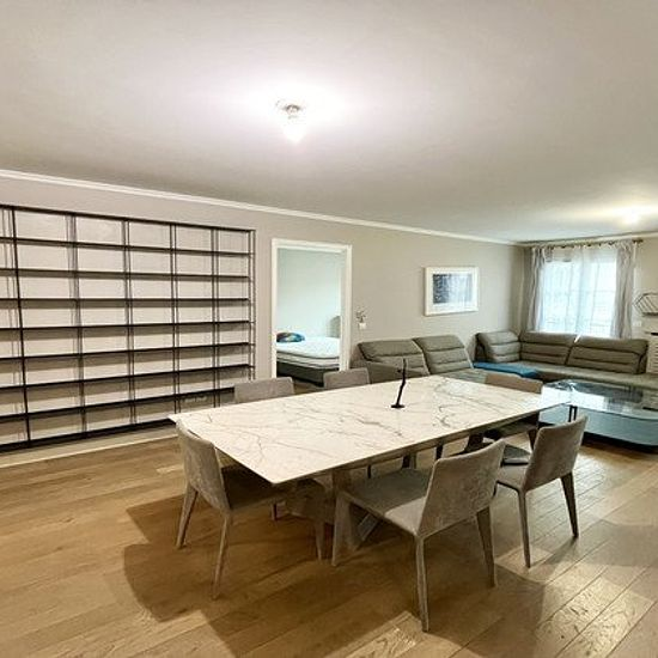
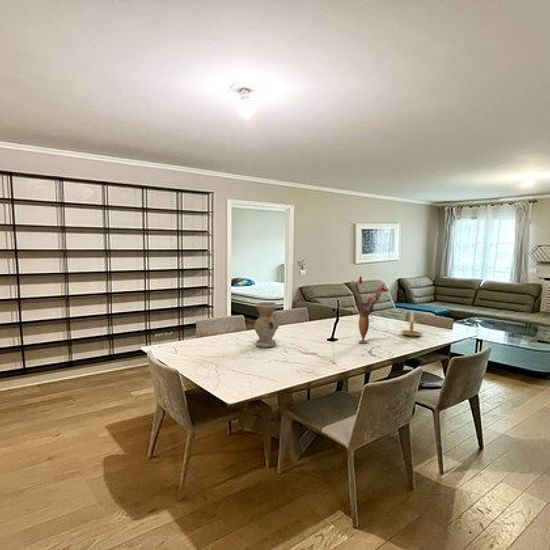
+ candle holder (412, 322)
+ vase (266, 325)
+ bouquet (370, 311)
